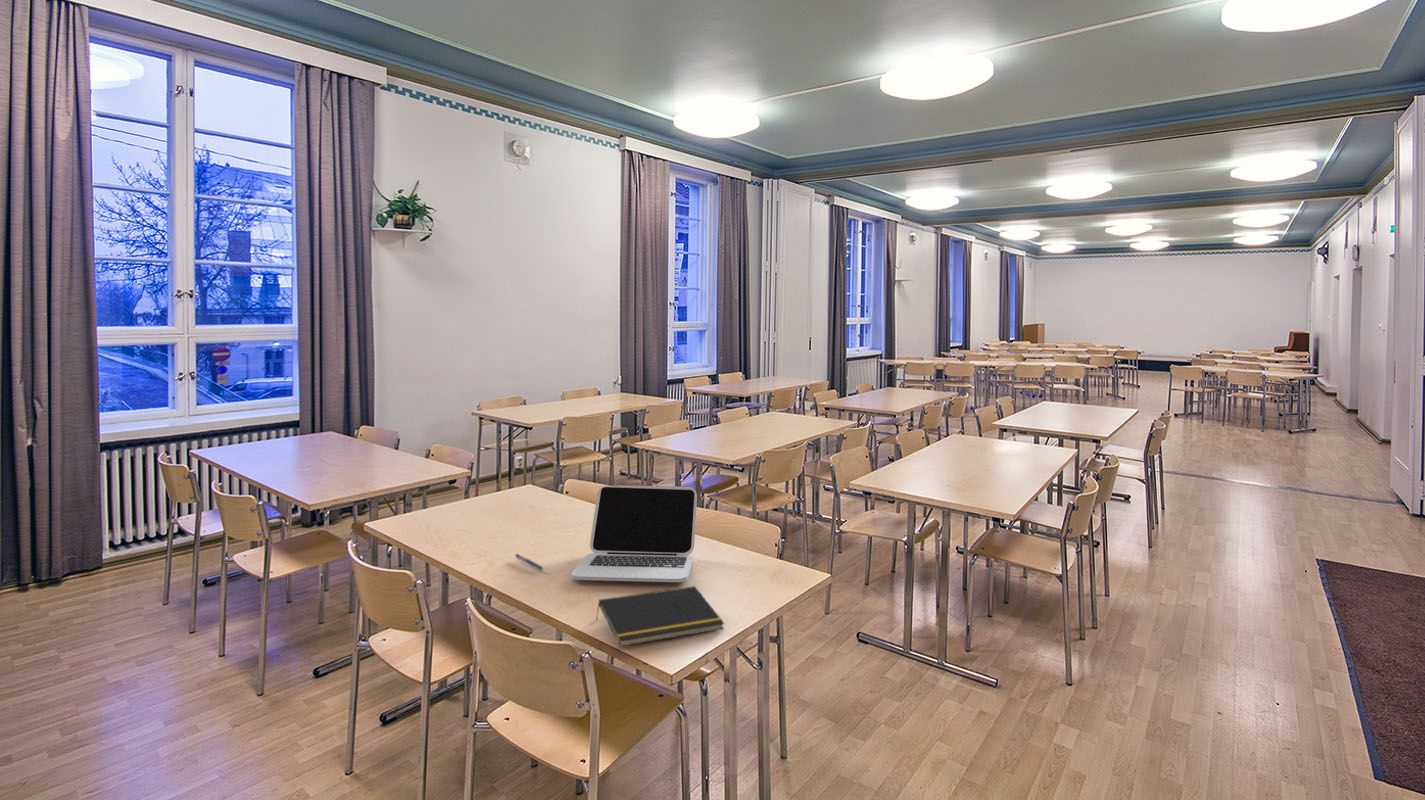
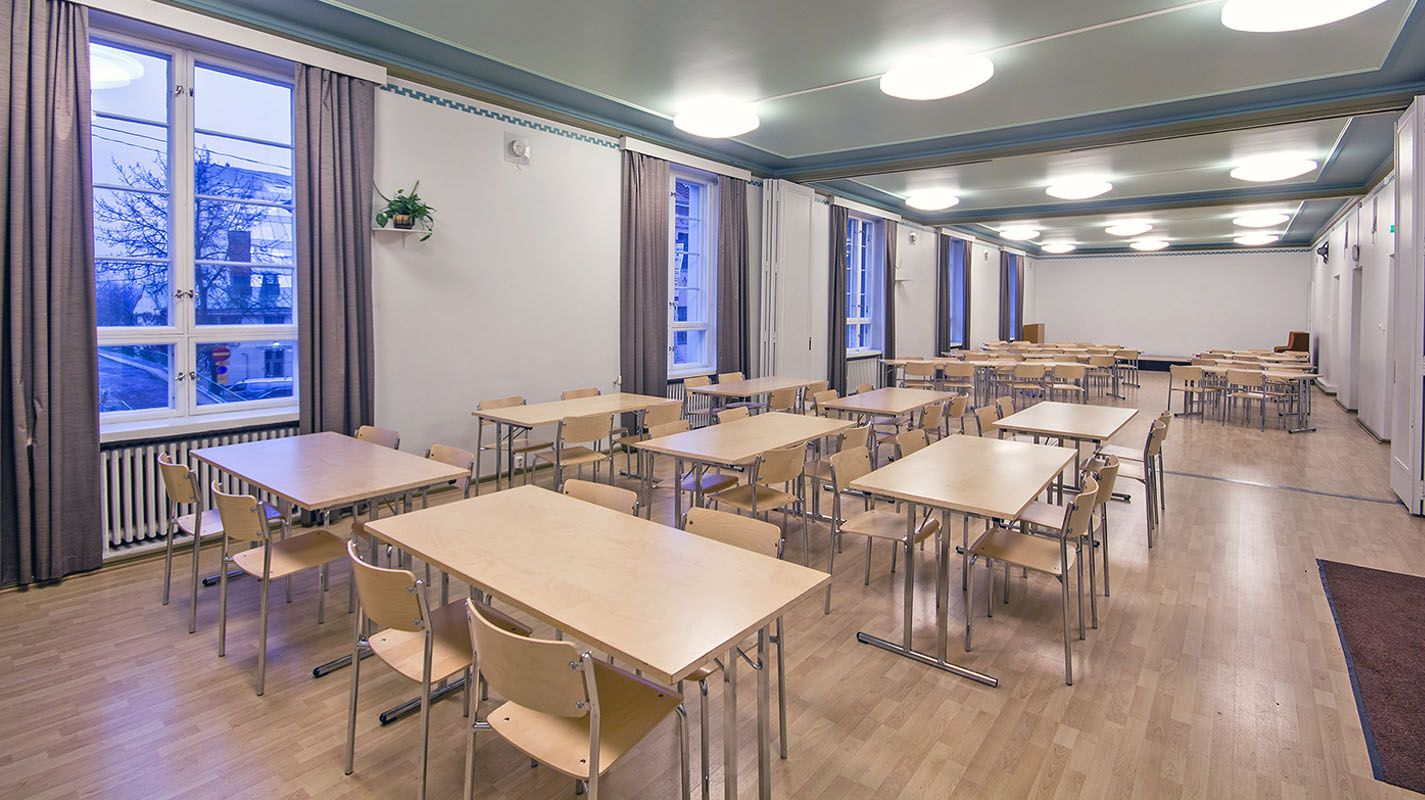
- notepad (660, 613)
- pen (528, 561)
- laptop (638, 529)
